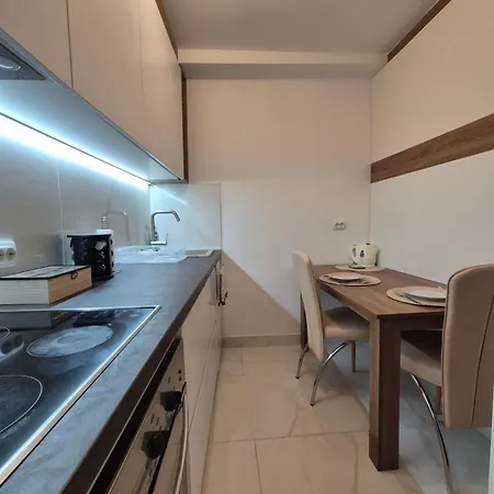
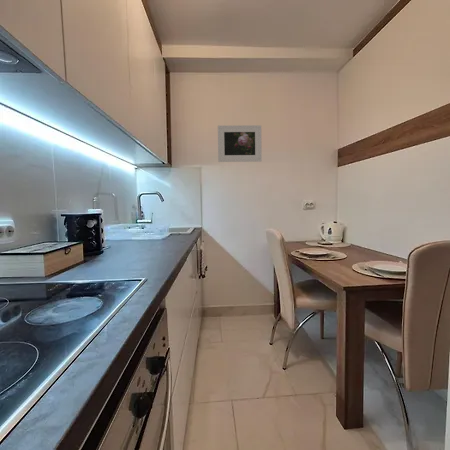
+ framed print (239, 143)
